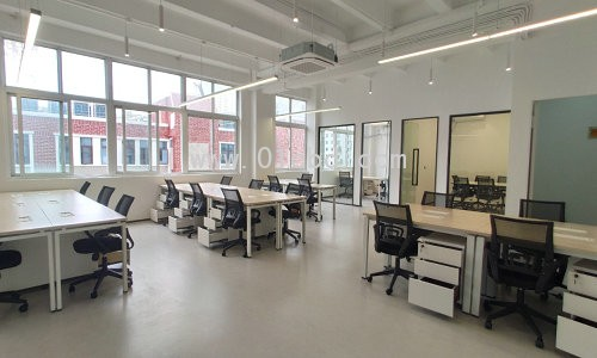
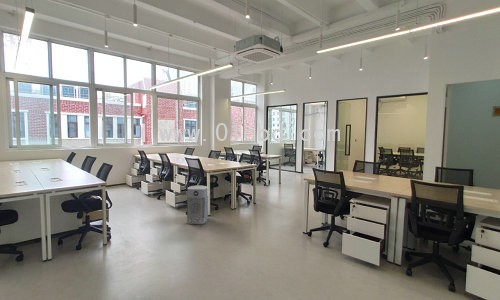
+ air purifier (197, 203)
